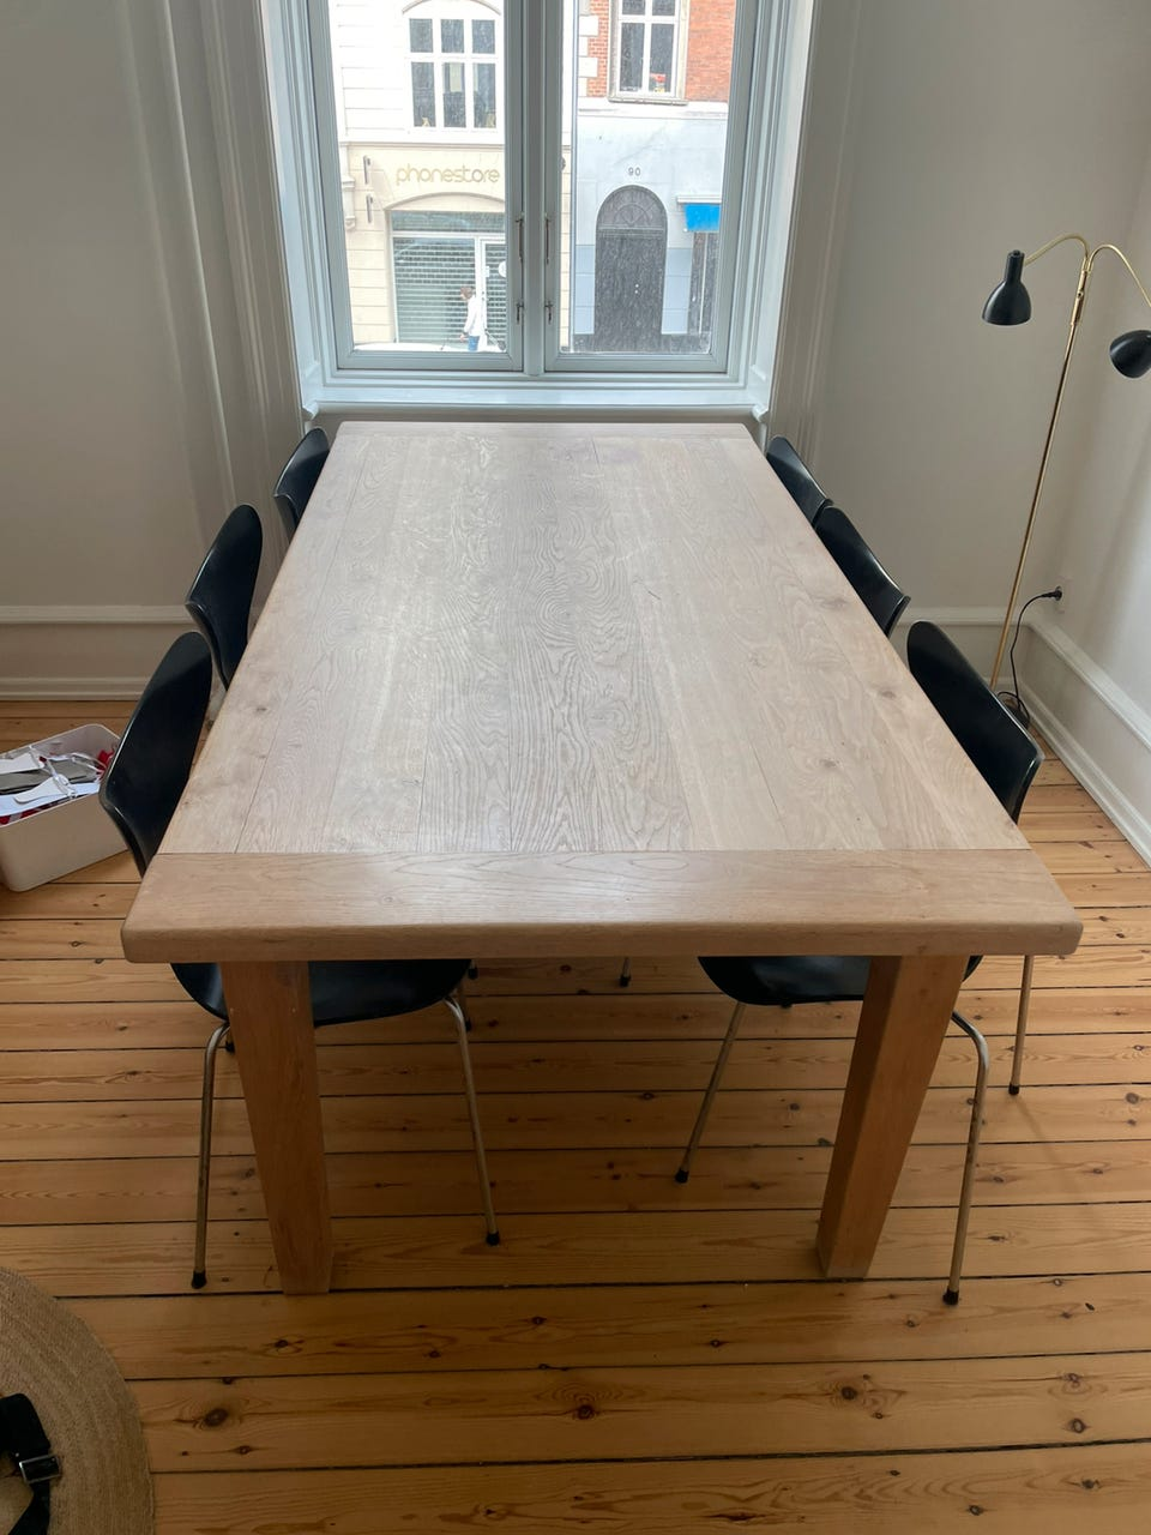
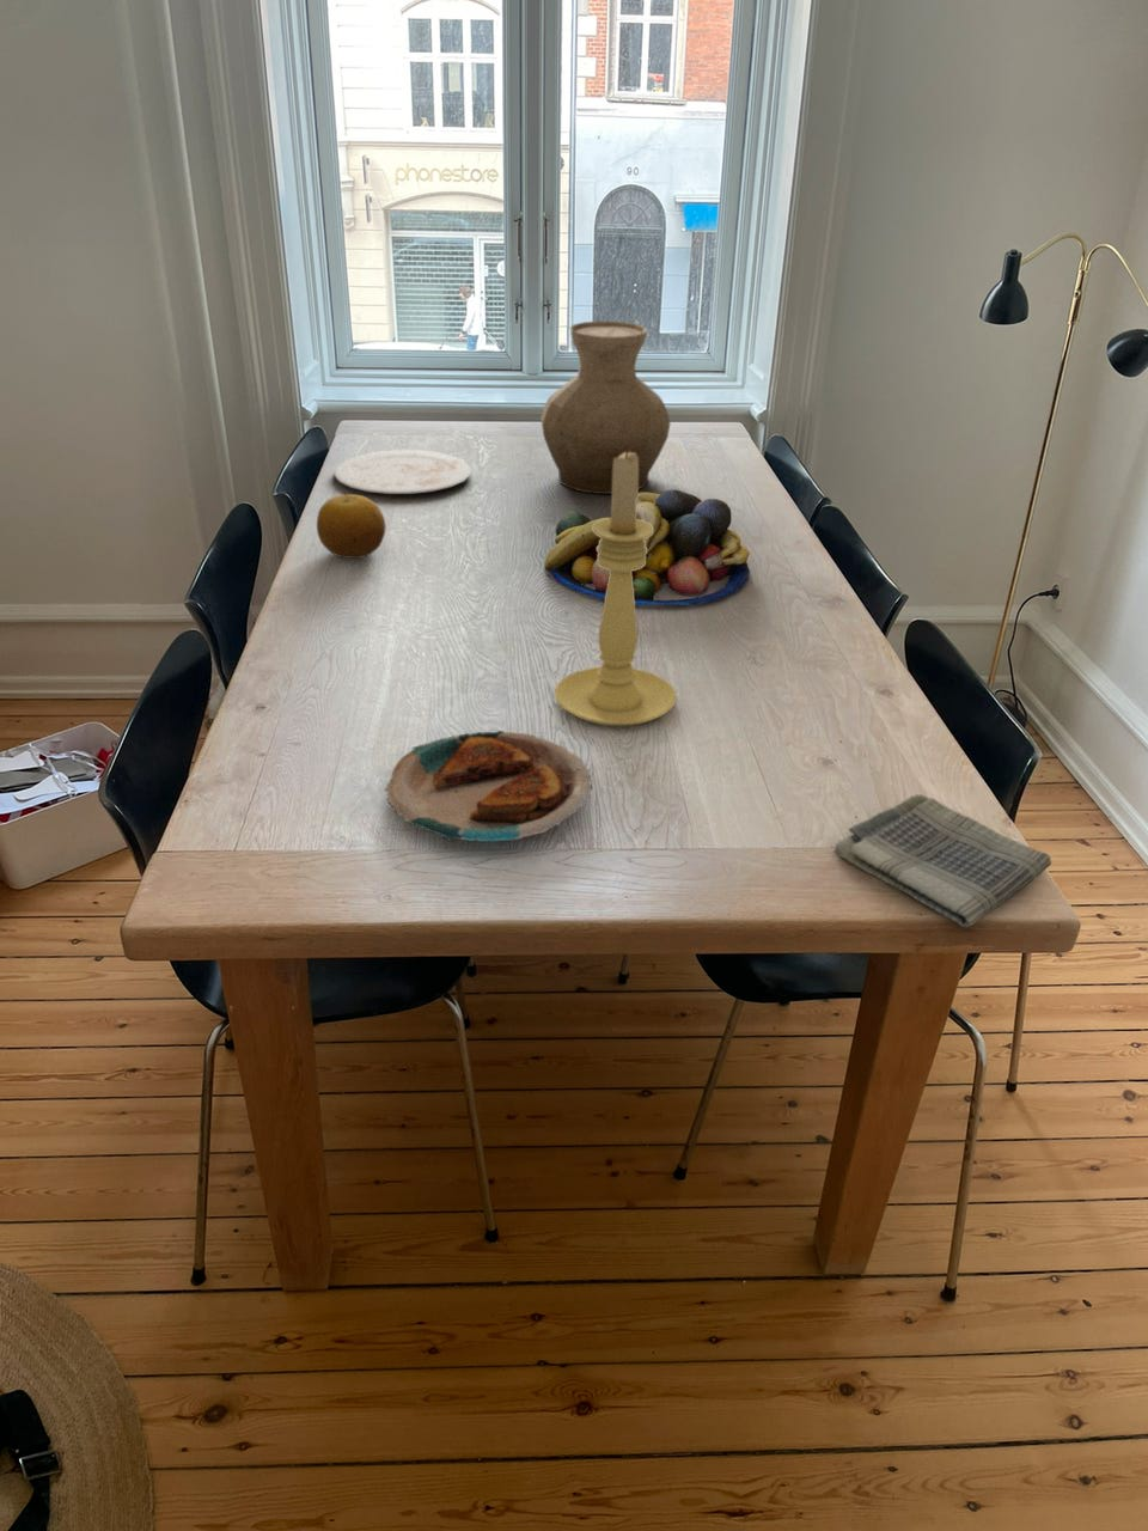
+ dish towel (941, 850)
+ vase (605, 406)
+ plate (486, 782)
+ candle holder (620, 582)
+ fruit (351, 527)
+ fruit bowl (649, 535)
+ plate (403, 473)
